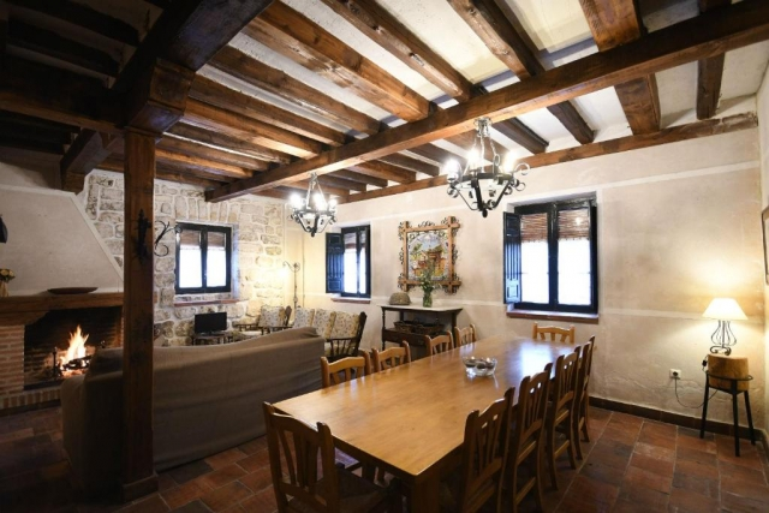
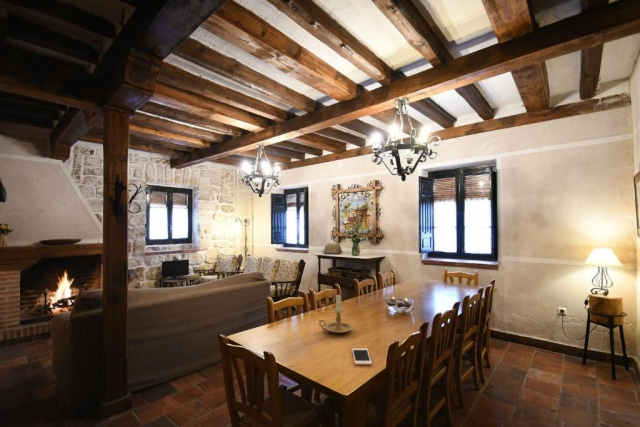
+ cell phone (361, 356)
+ candle holder (338, 312)
